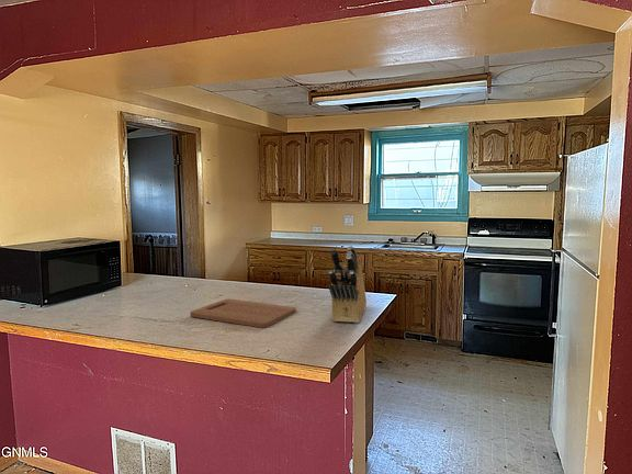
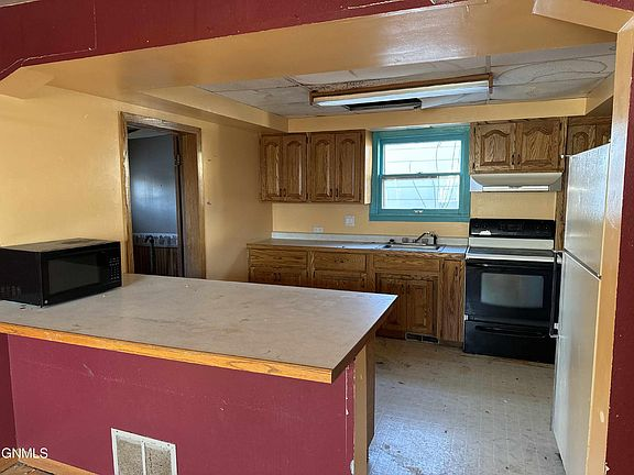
- knife block (348, 280)
- cutting board (244, 312)
